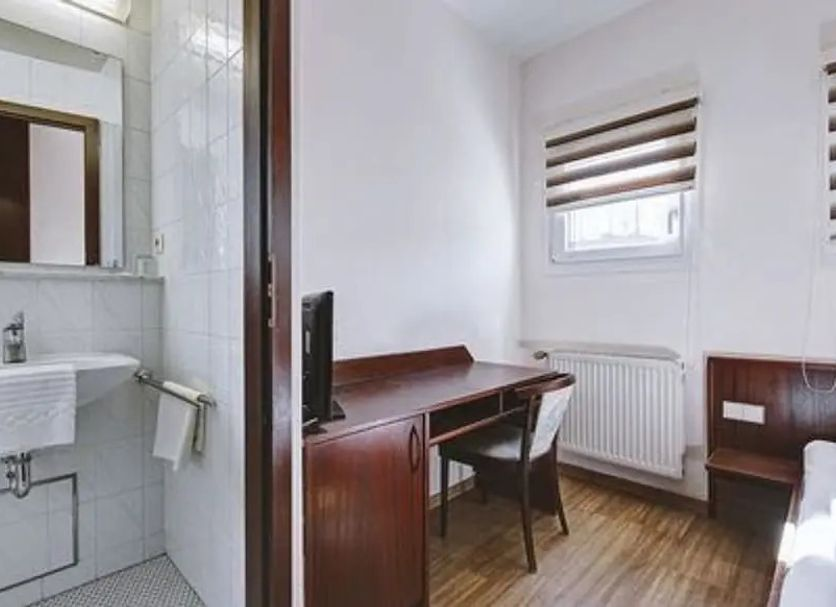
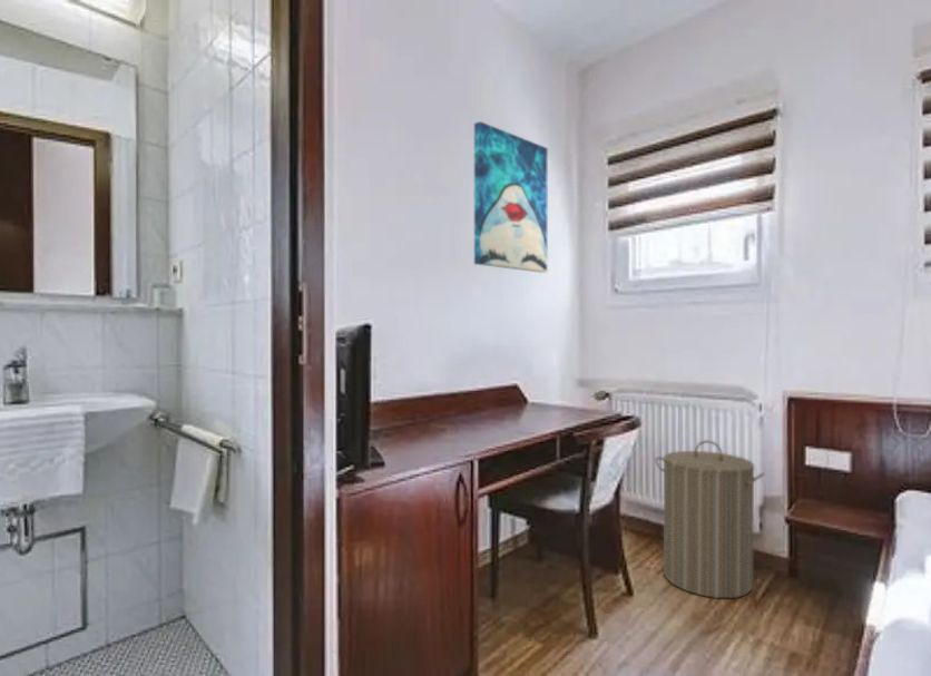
+ laundry hamper (706, 509)
+ wall art (512, 202)
